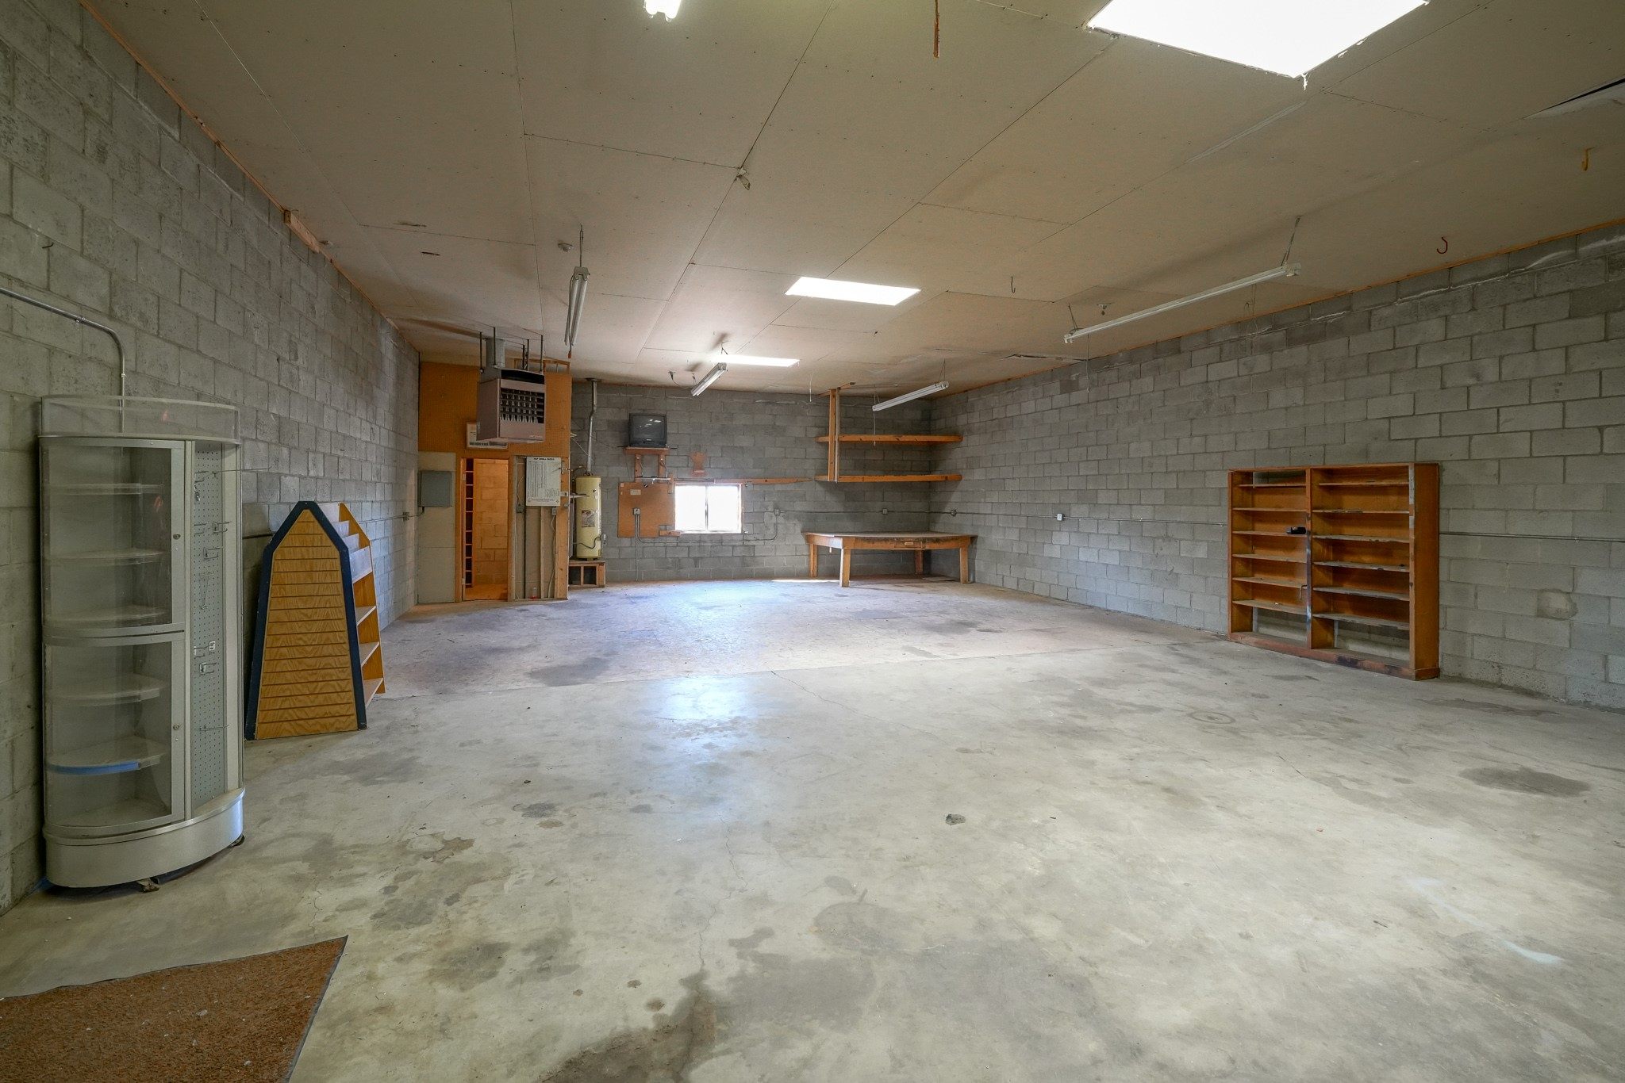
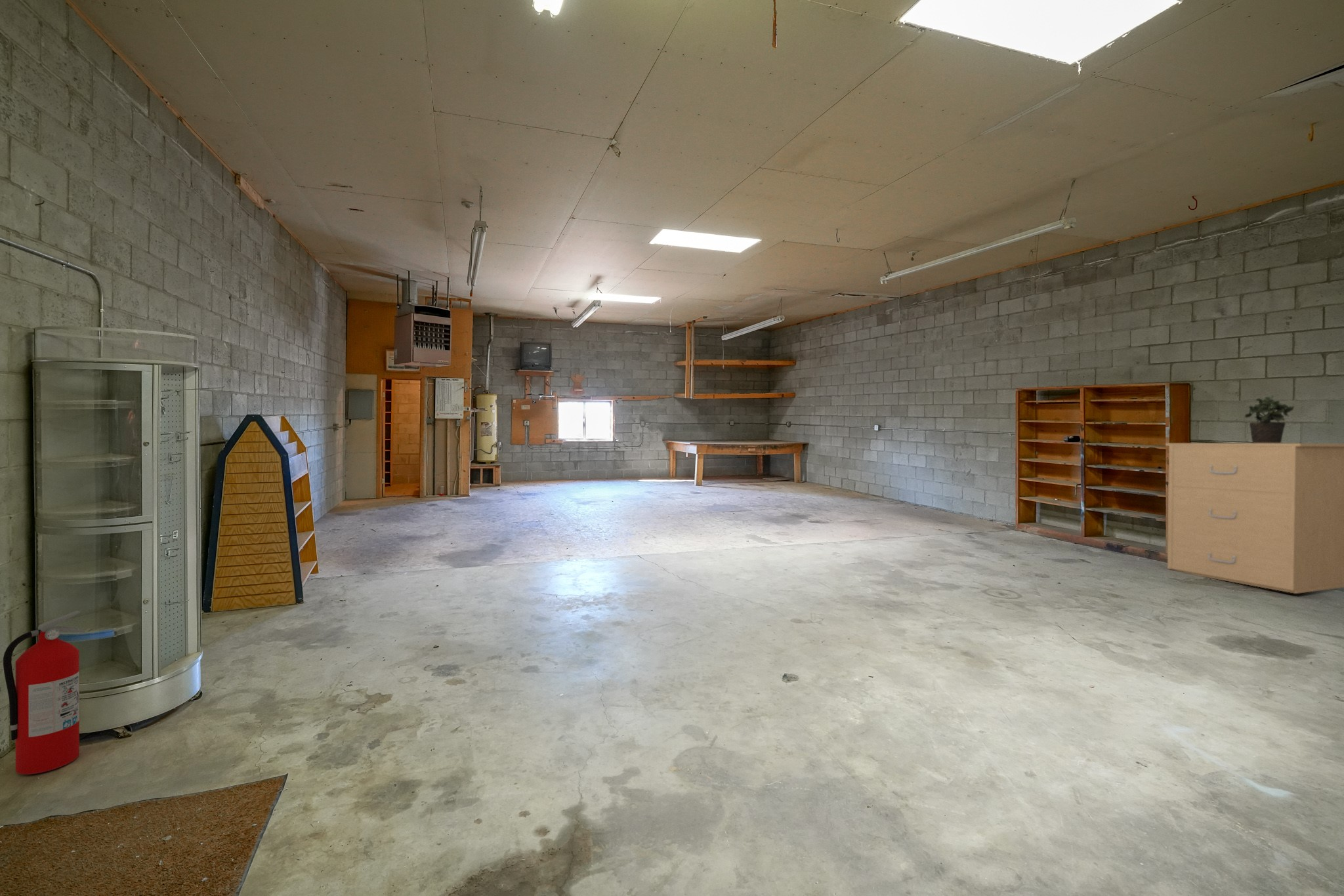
+ fire extinguisher (47, 690)
+ potted plant (1269, 418)
+ filing cabinet (1251, 510)
